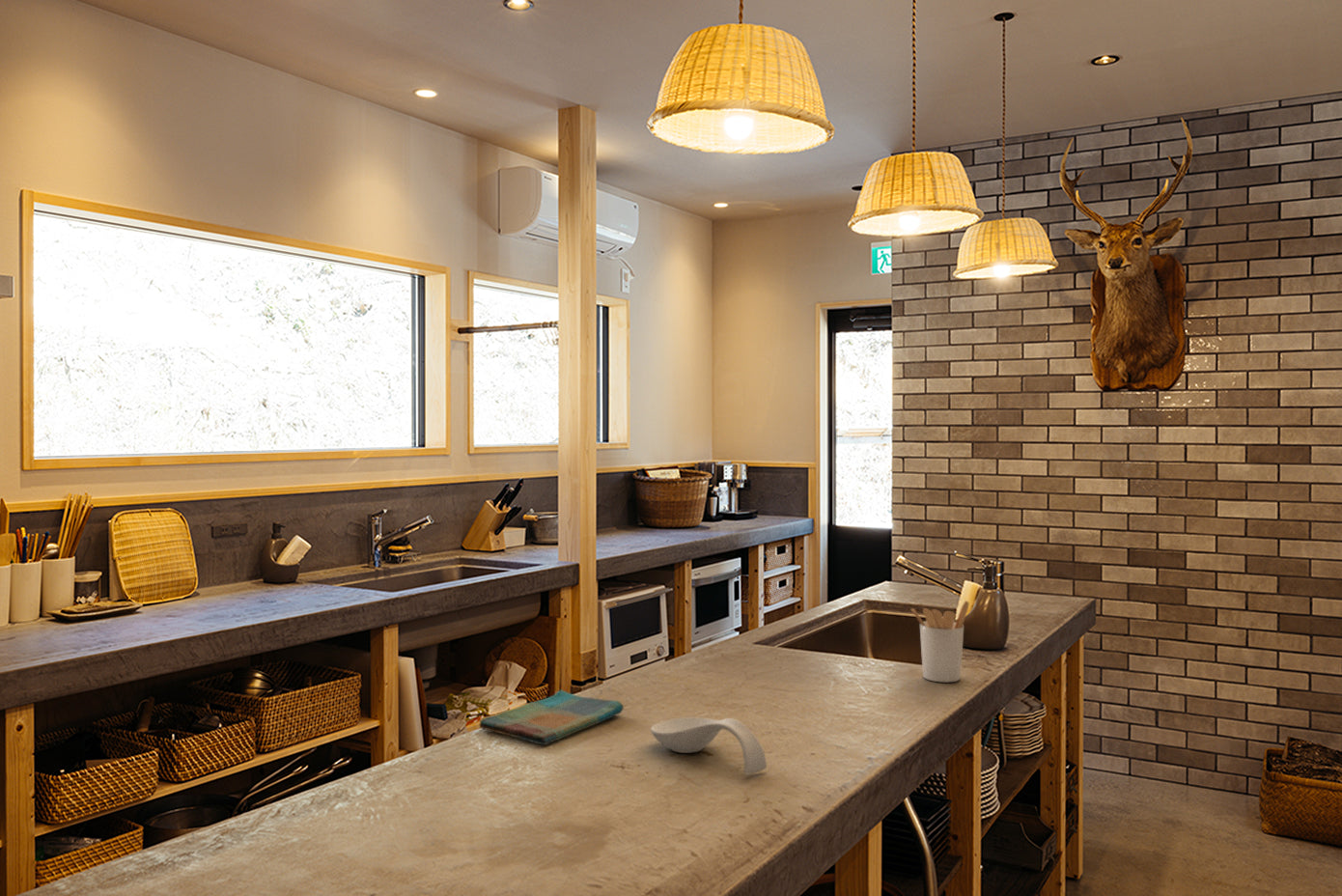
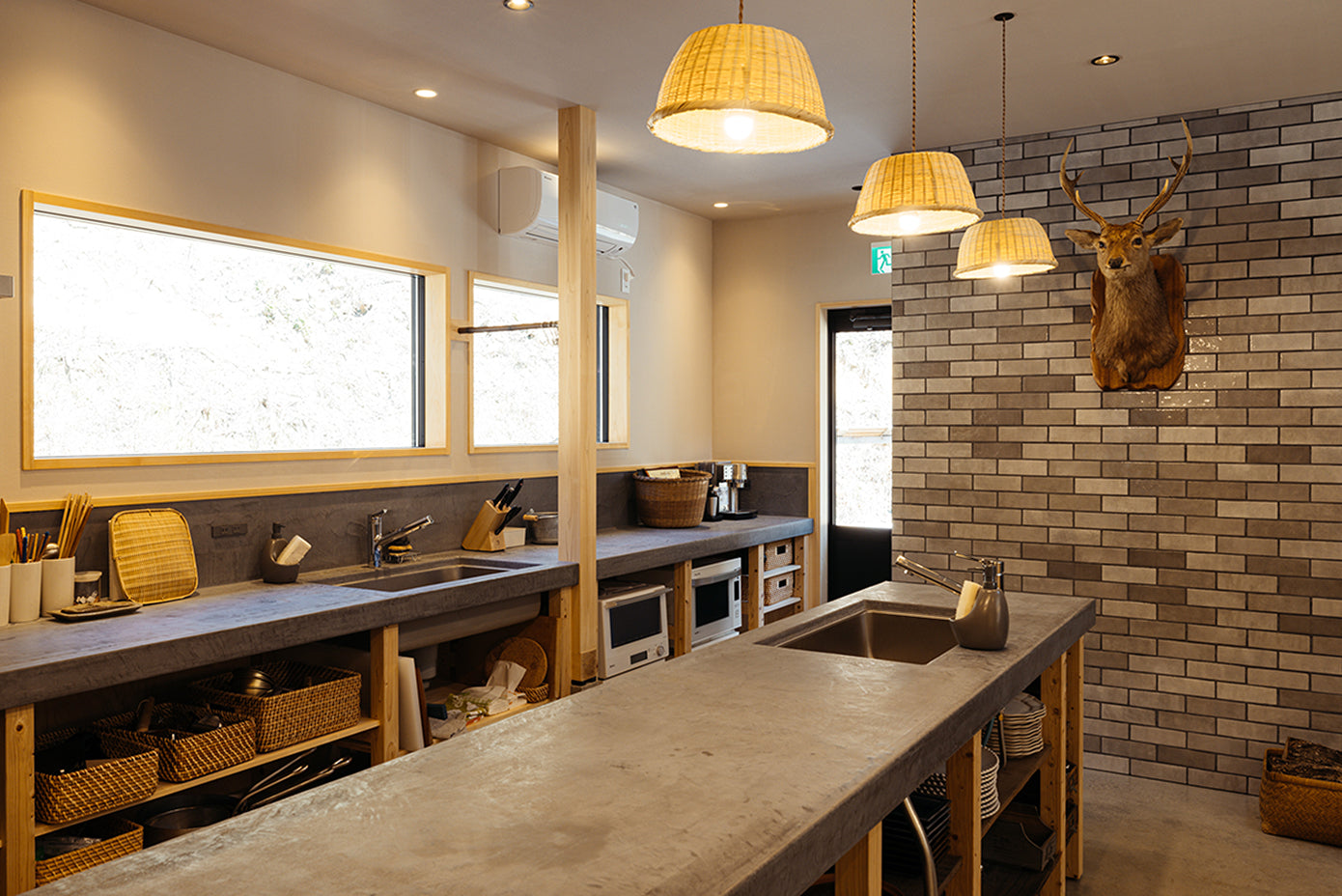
- spoon rest (708, 735)
- dish towel (553, 714)
- utensil holder (940, 640)
